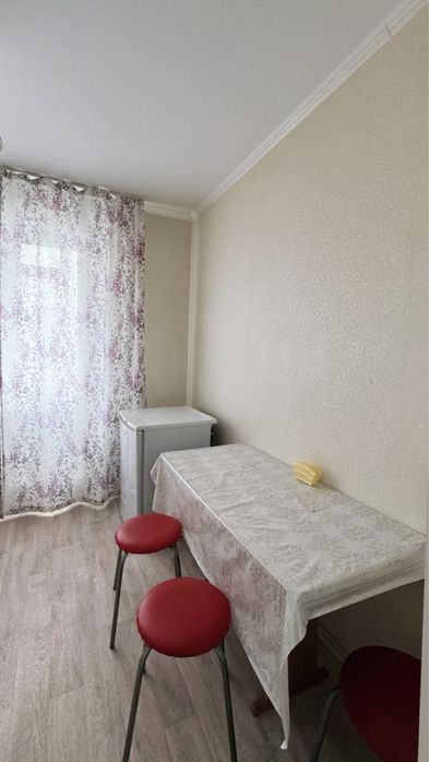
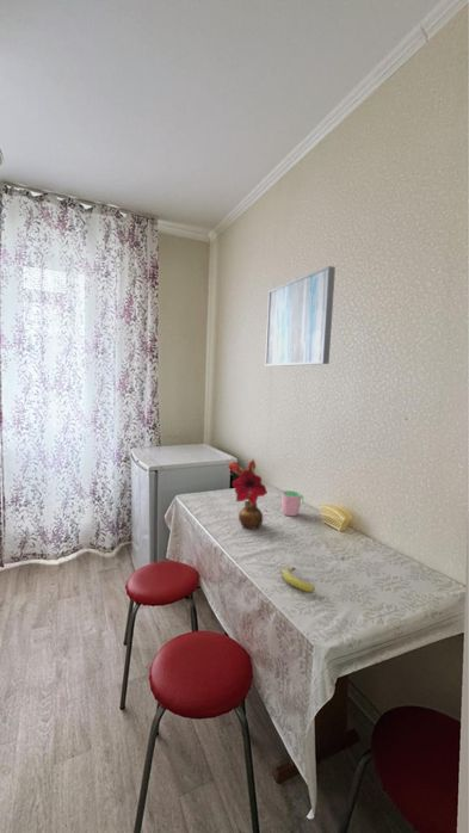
+ cup (292, 502)
+ fruit (295, 576)
+ flower (247, 495)
+ wall art (295, 322)
